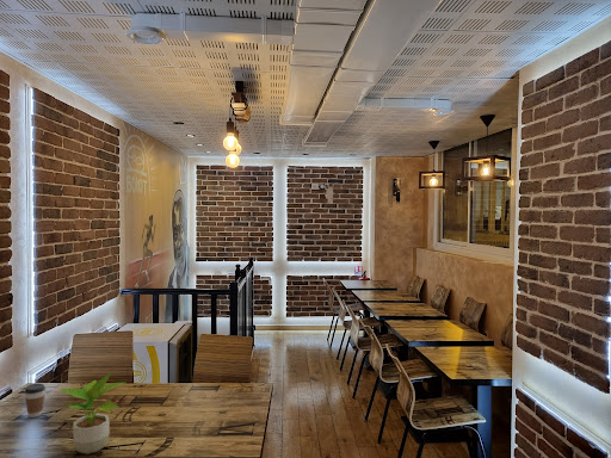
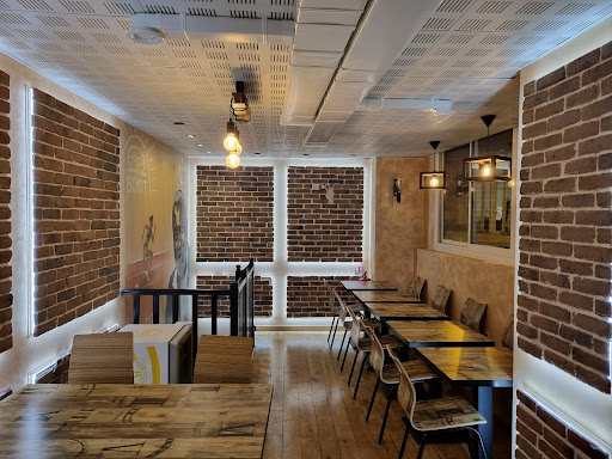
- coffee cup (35, 400)
- potted plant (93, 409)
